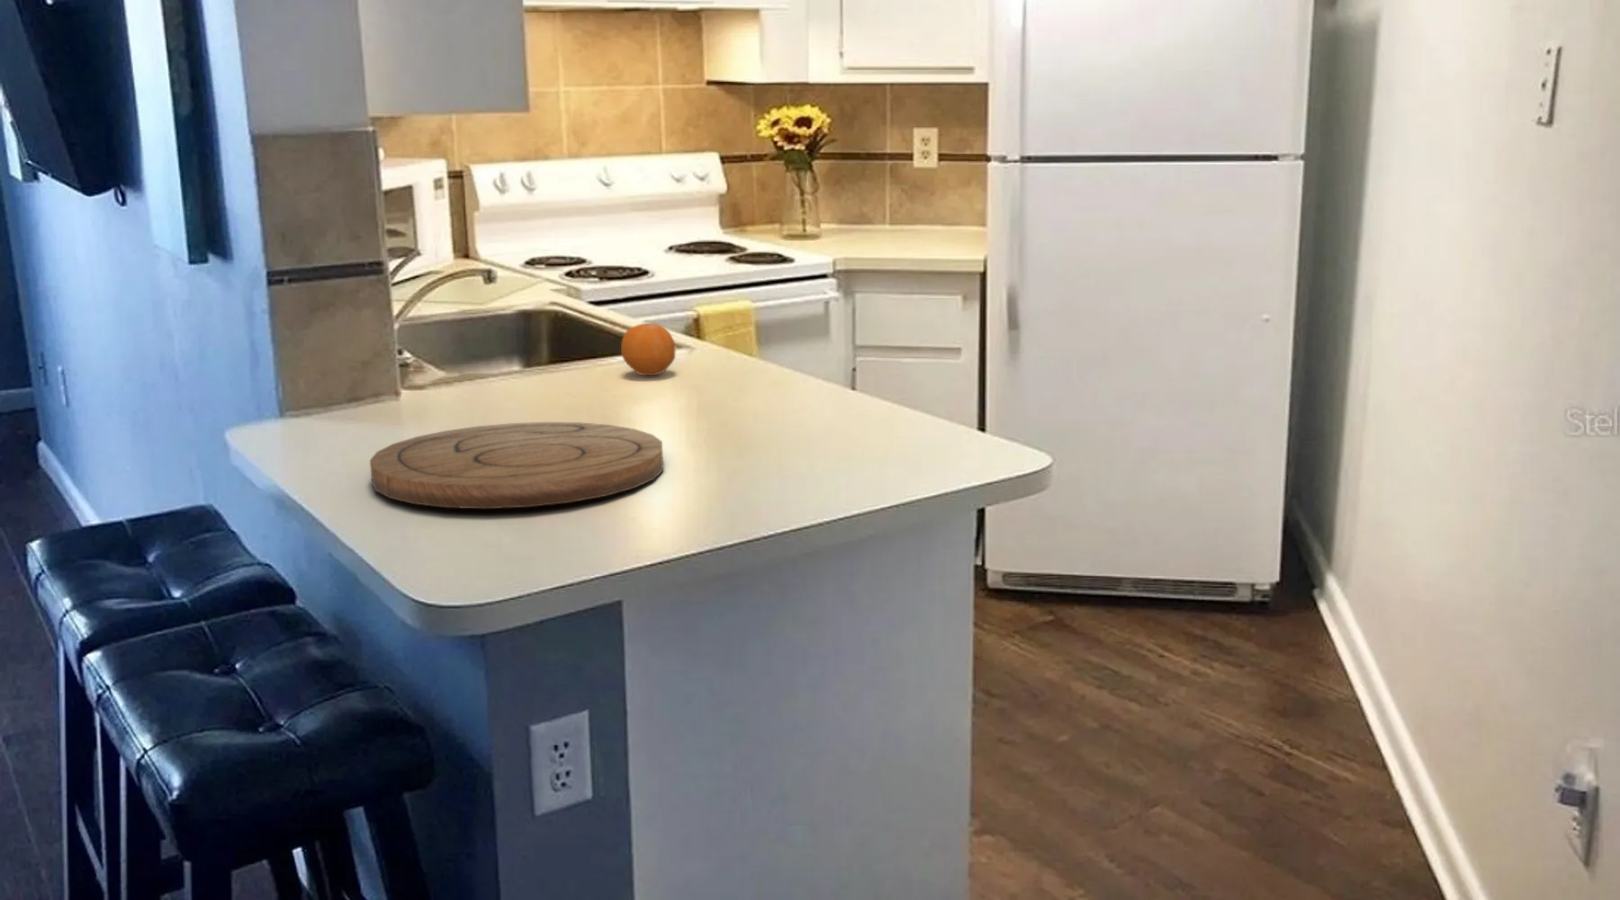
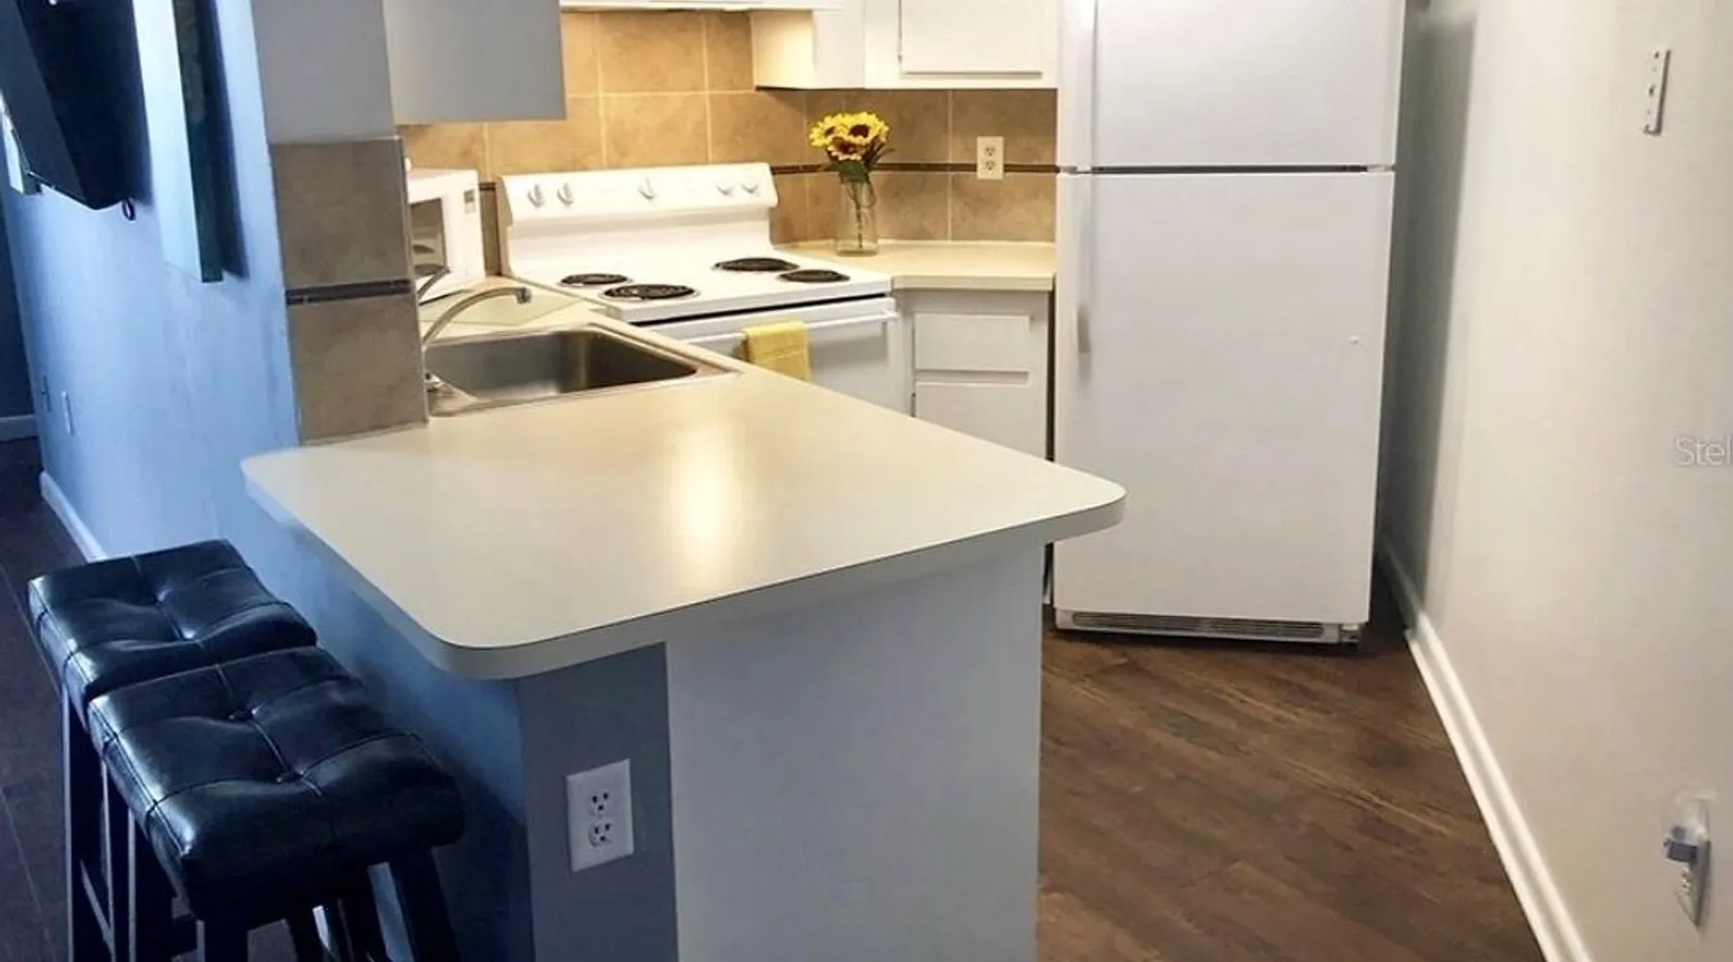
- cutting board (520, 461)
- fruit (648, 349)
